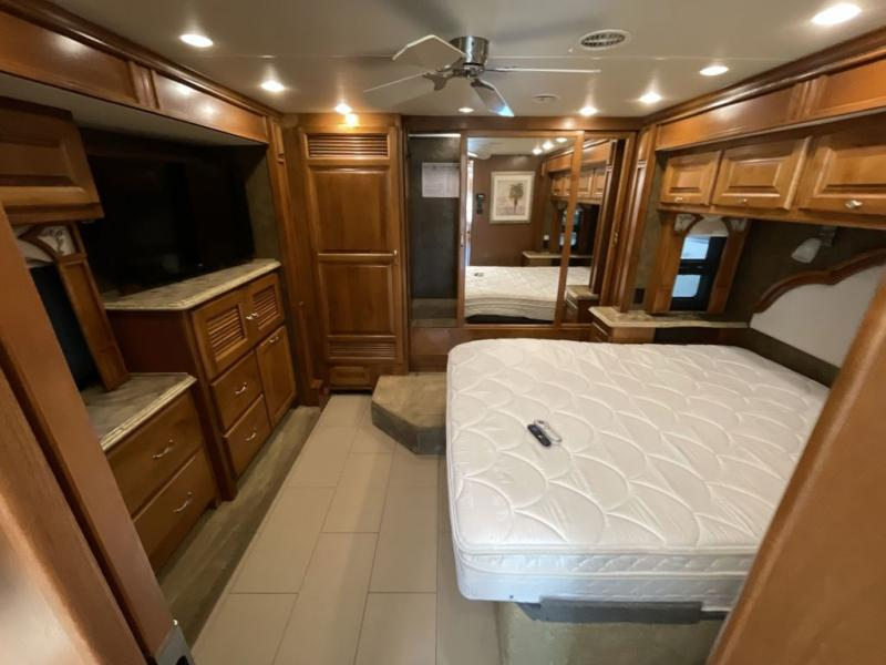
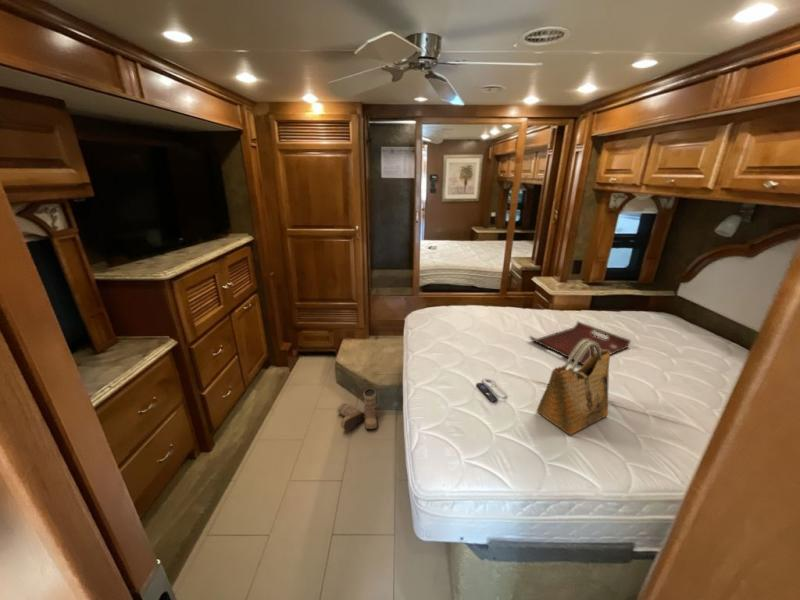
+ grocery bag (578, 379)
+ serving tray (578, 341)
+ boots (357, 409)
